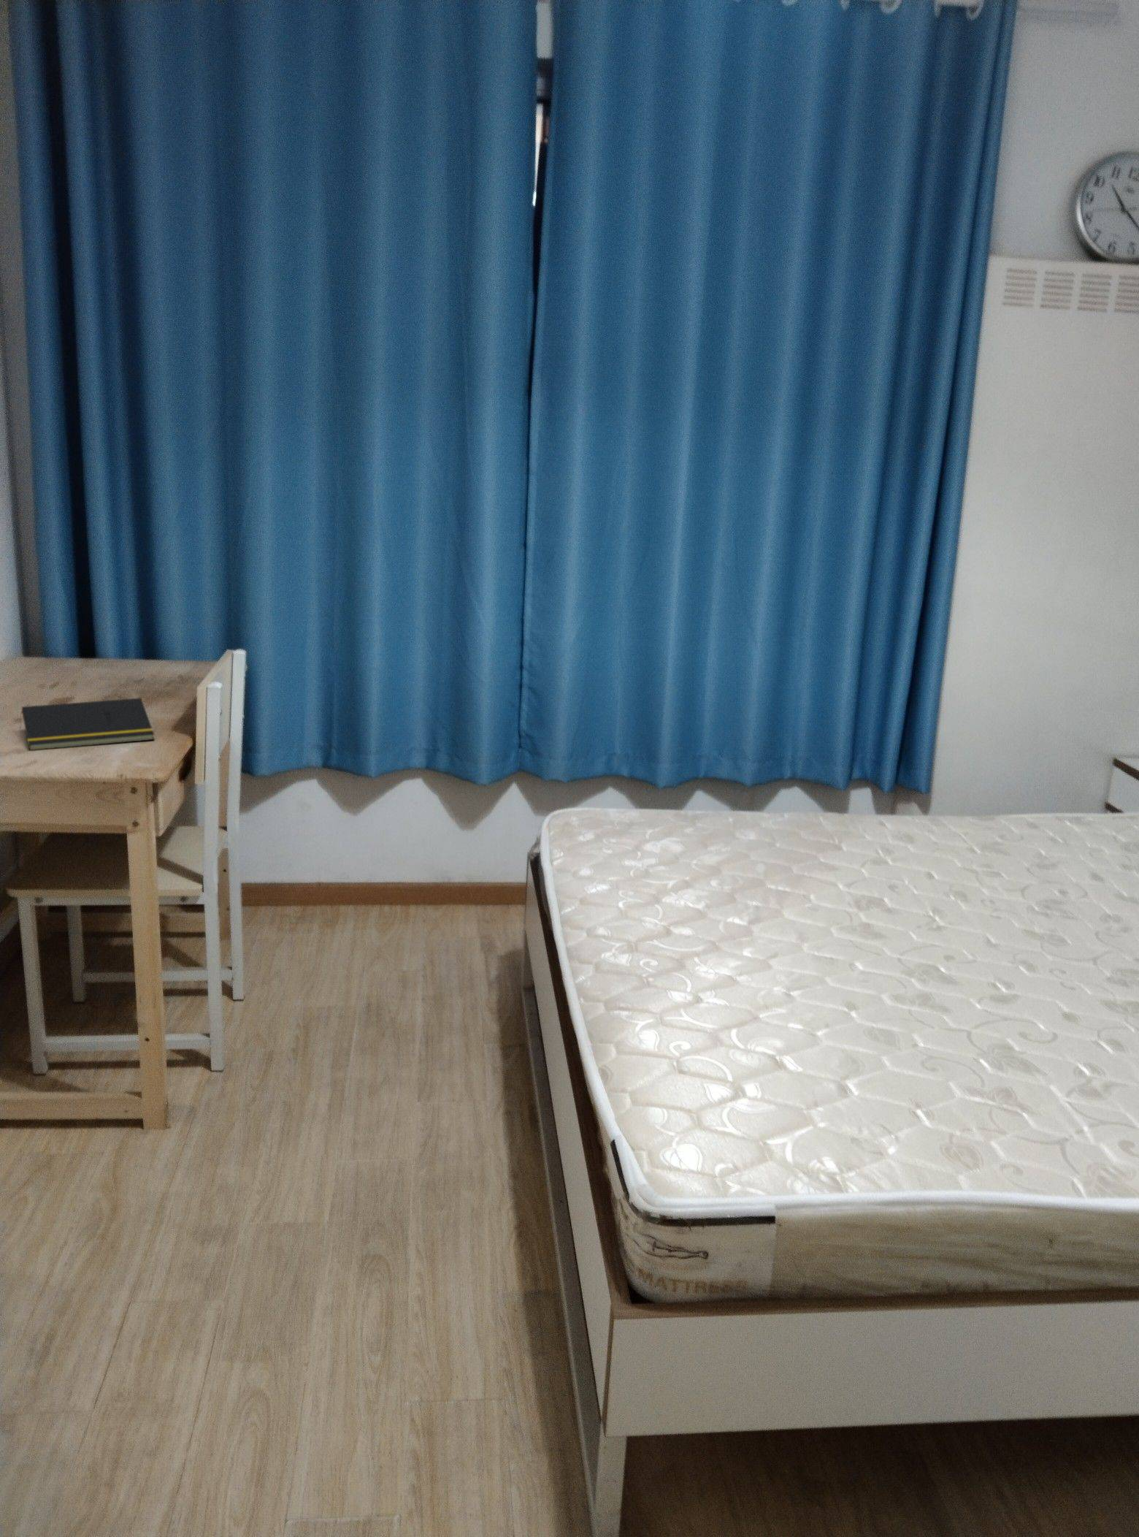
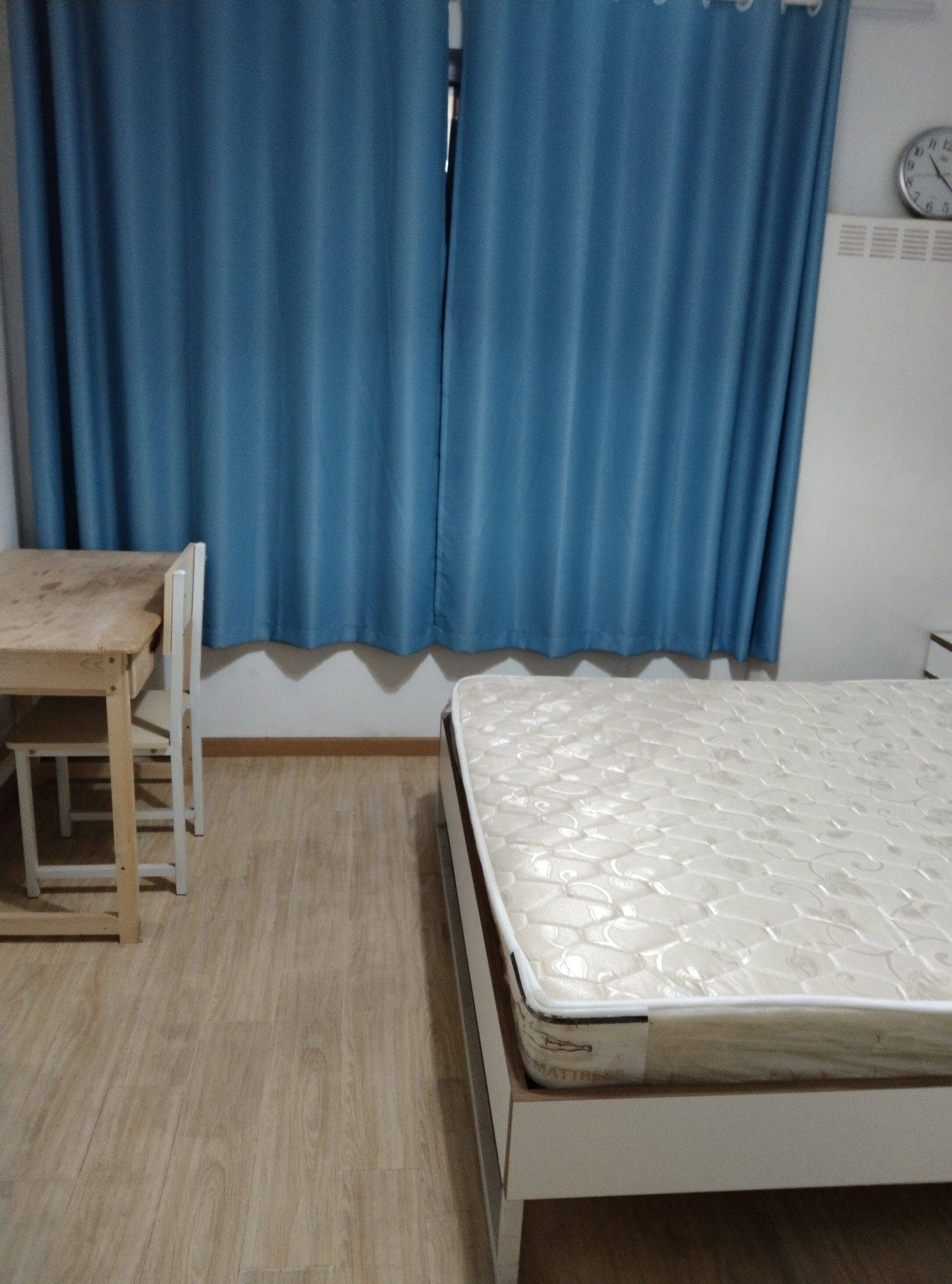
- notepad (87, 723)
